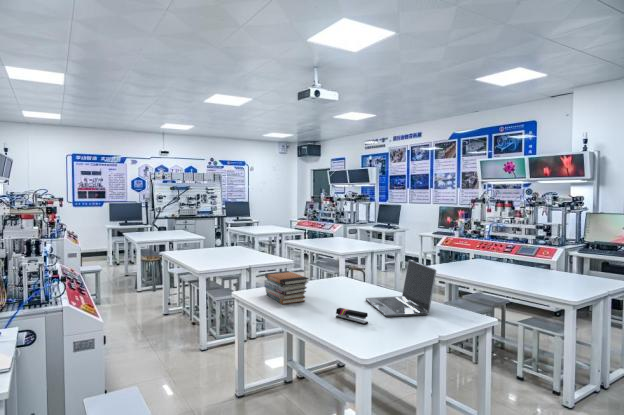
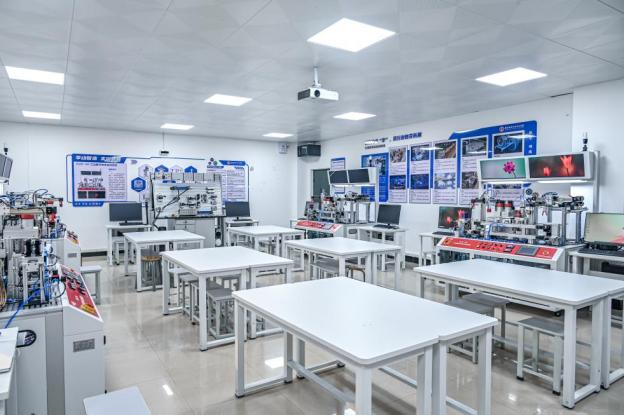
- book stack (285, 286)
- stapler (351, 314)
- laptop (403, 288)
